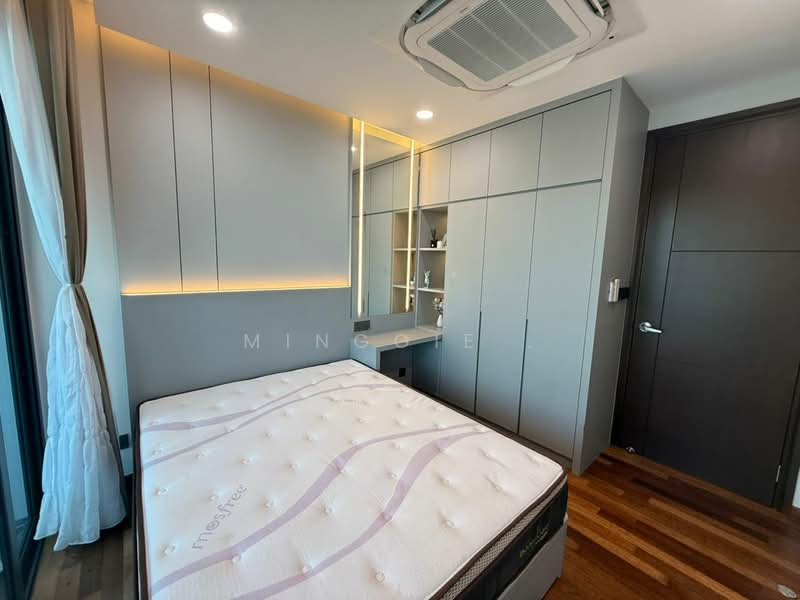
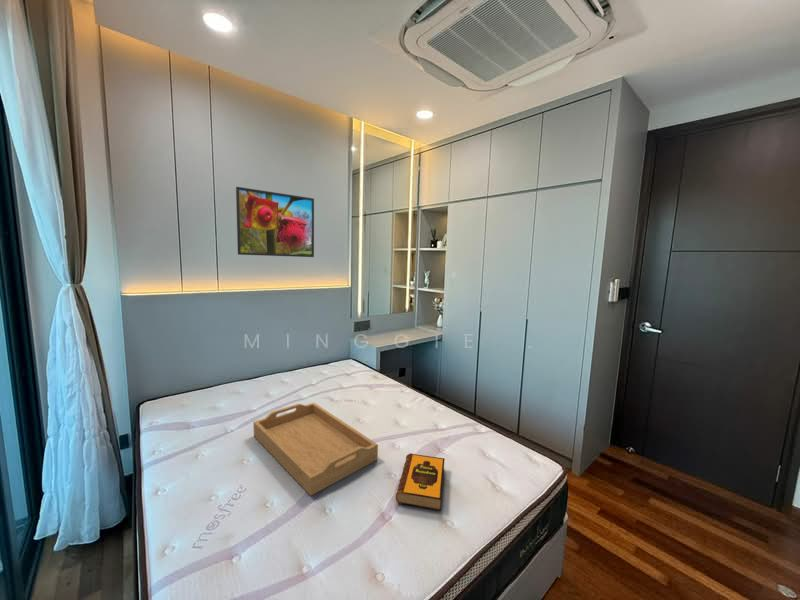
+ serving tray (312, 437)
+ hardback book (421, 478)
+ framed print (278, 224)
